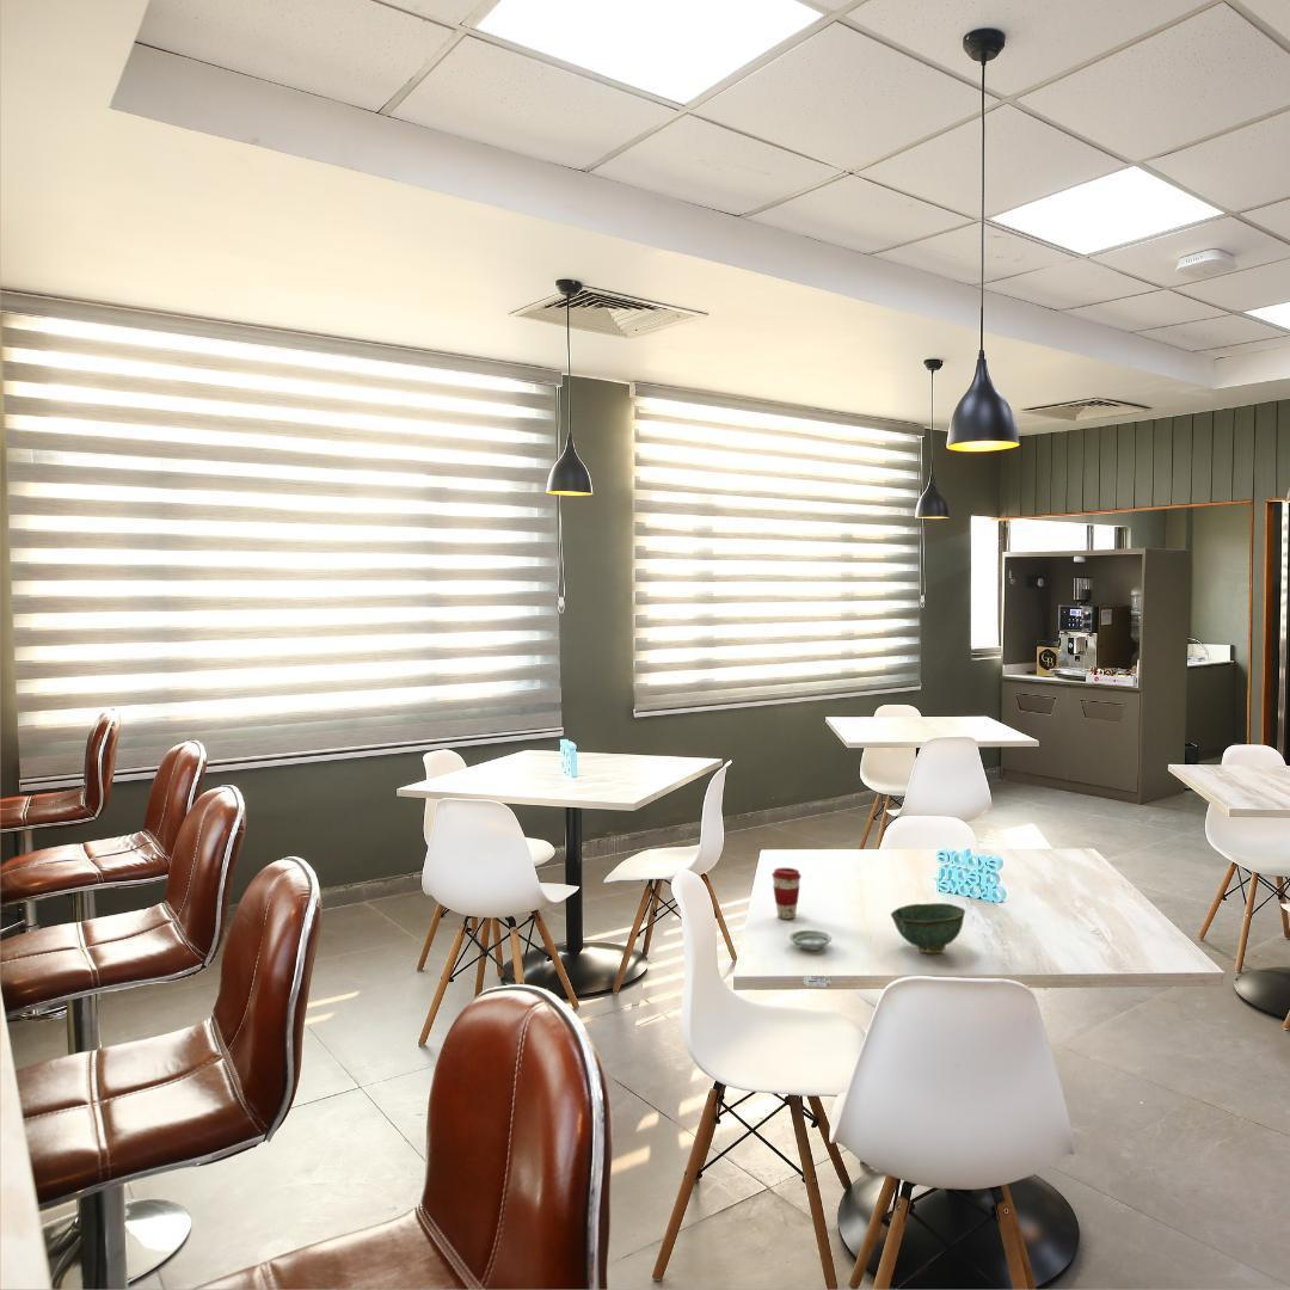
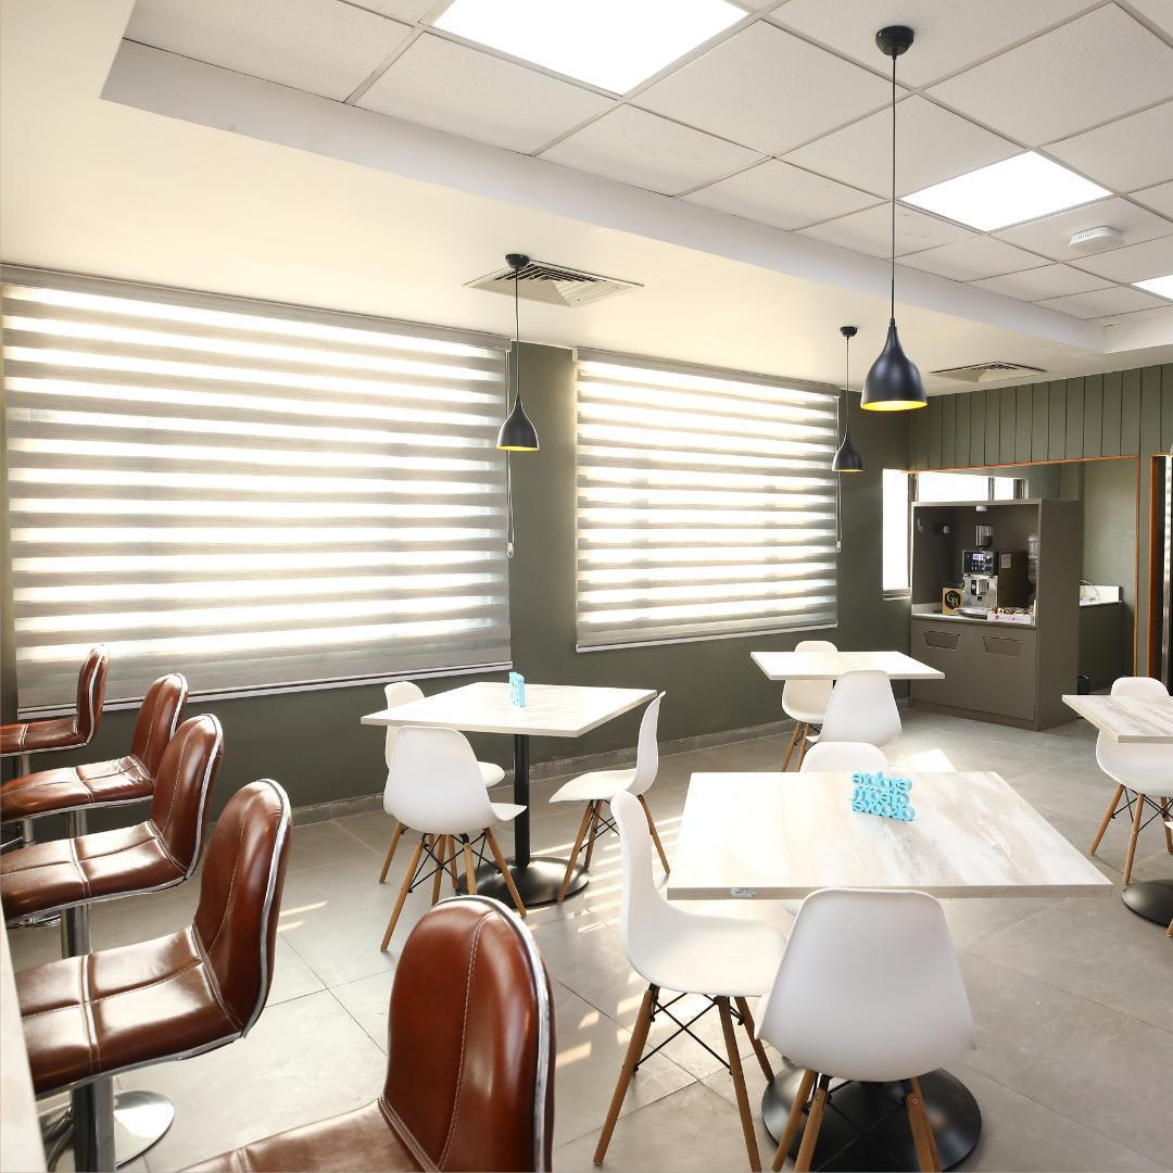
- bowl (927, 928)
- coffee cup (786, 892)
- saucer (810, 941)
